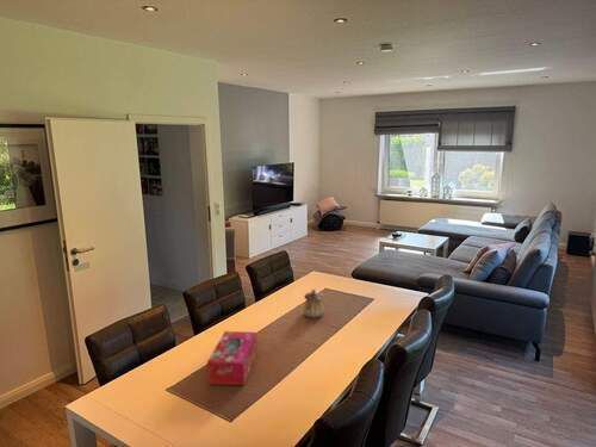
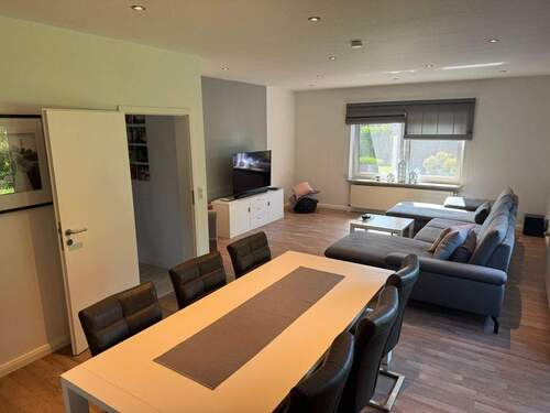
- teapot (312, 302)
- tissue box (234, 355)
